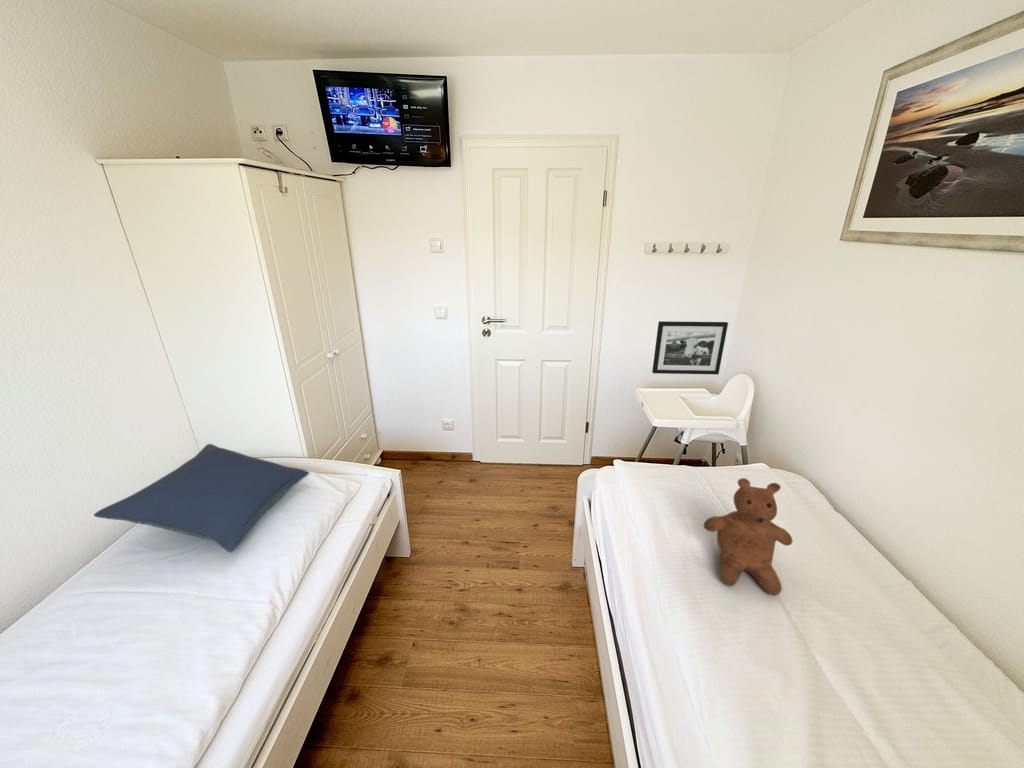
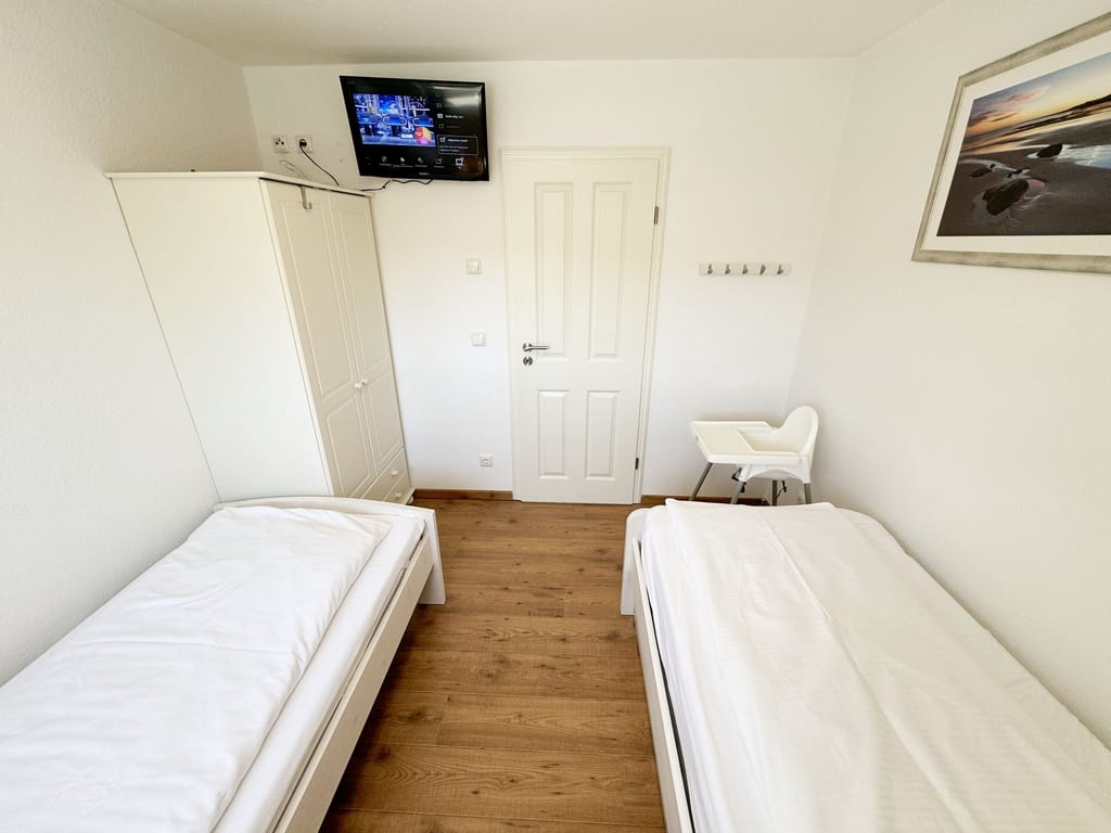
- picture frame (688, 348)
- teddy bear (753, 531)
- pillow (218, 491)
